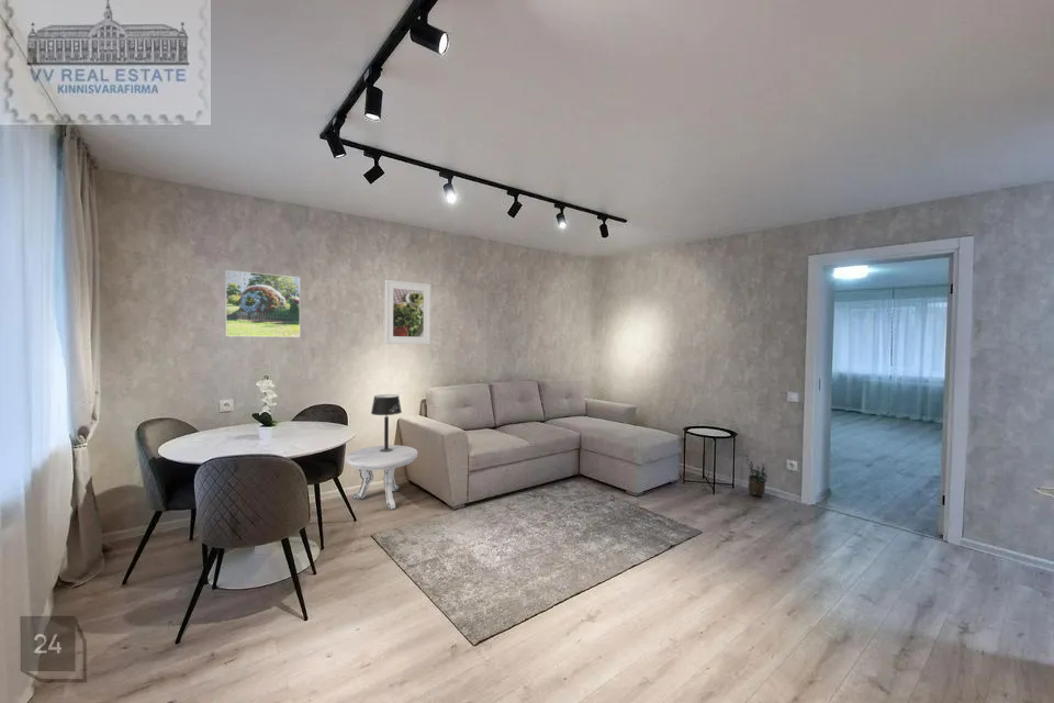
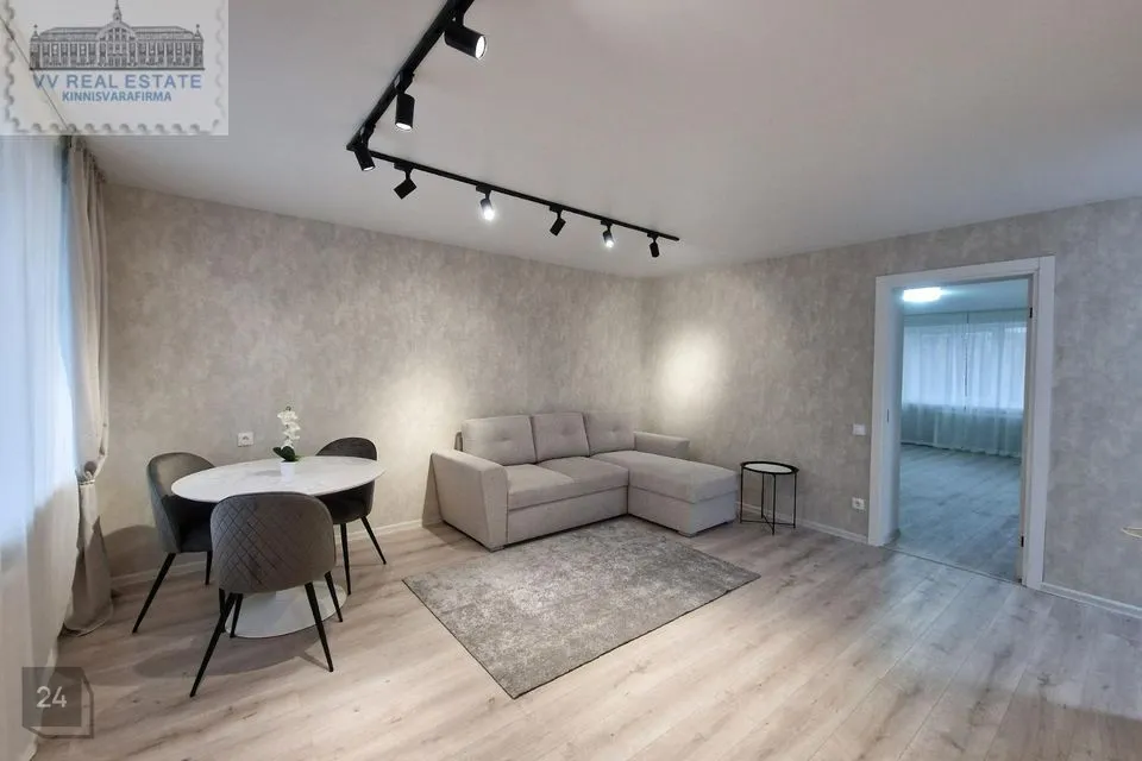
- table lamp (386, 423)
- side table (384, 476)
- potted plant (756, 476)
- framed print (264, 305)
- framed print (408, 313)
